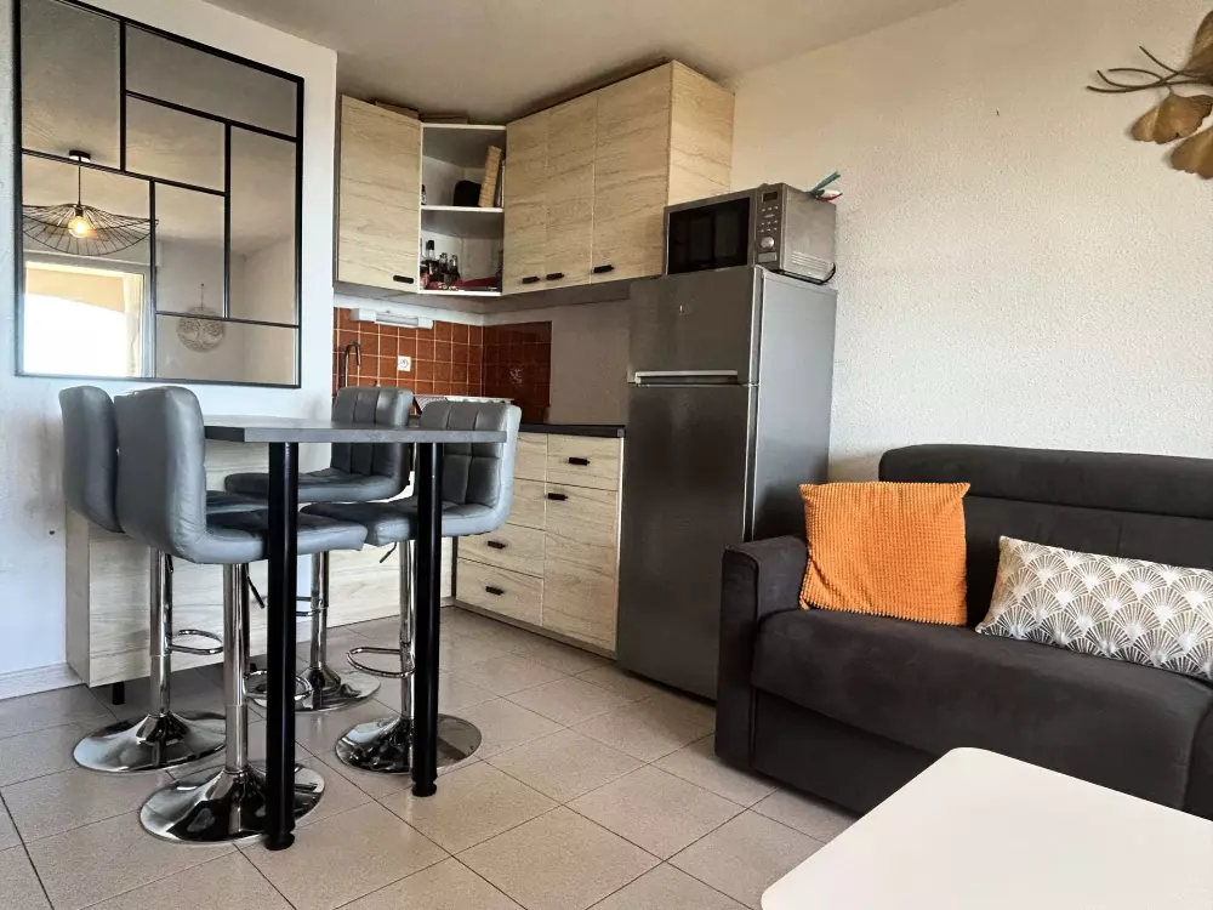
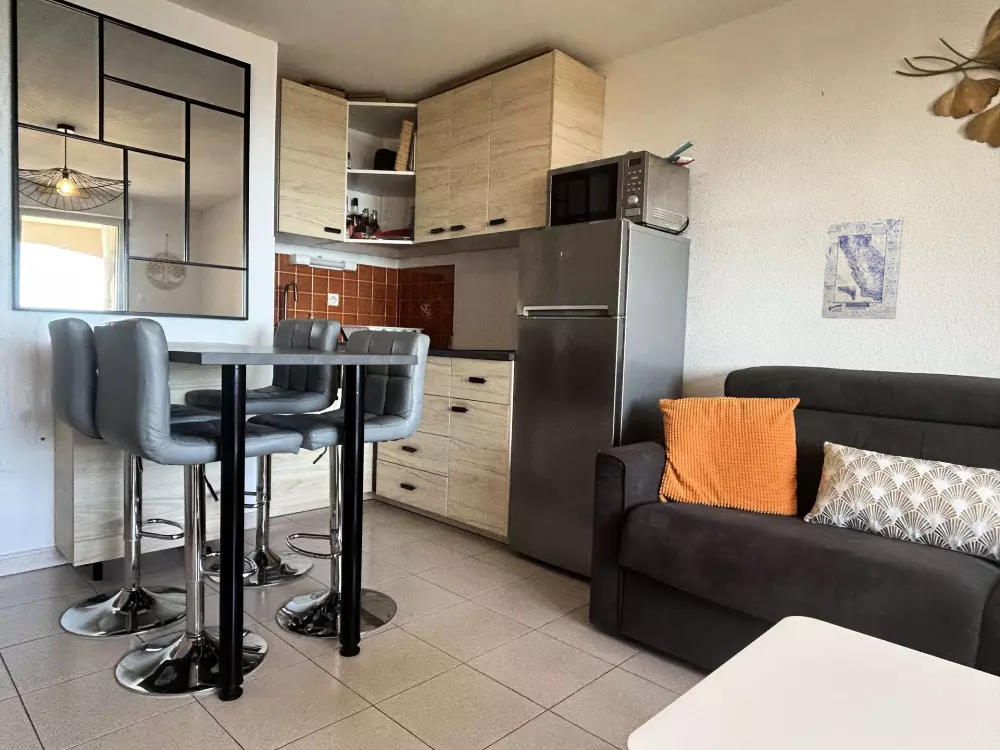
+ wall art (861, 269)
